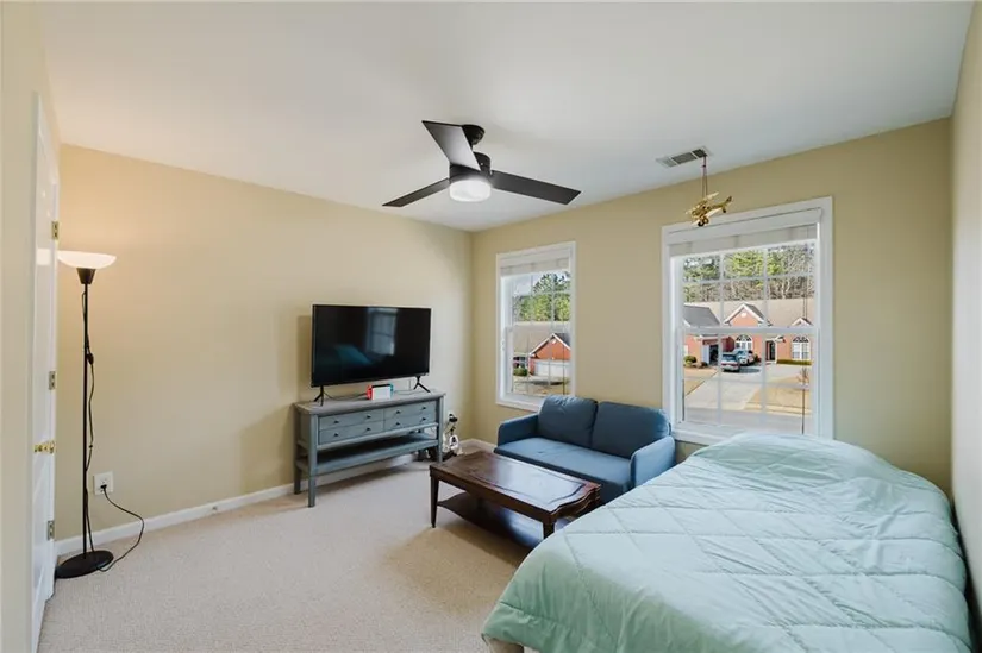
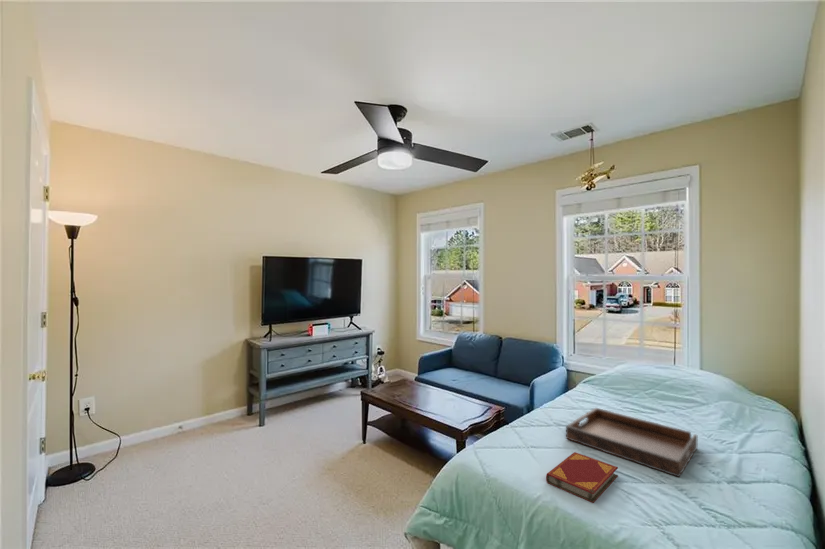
+ hardback book (582, 474)
+ serving tray (630, 436)
